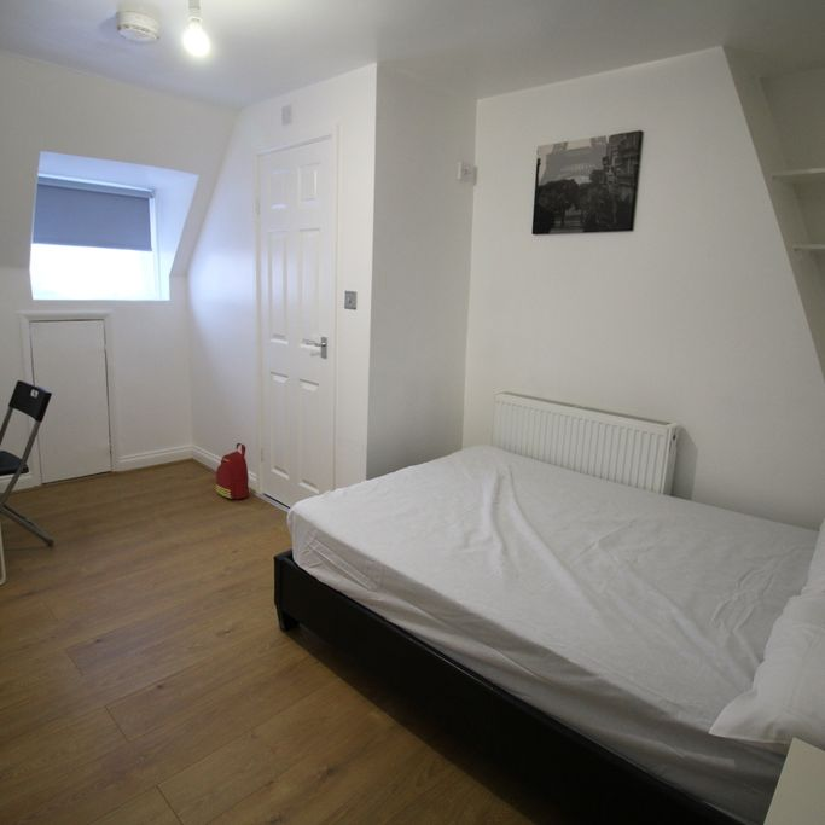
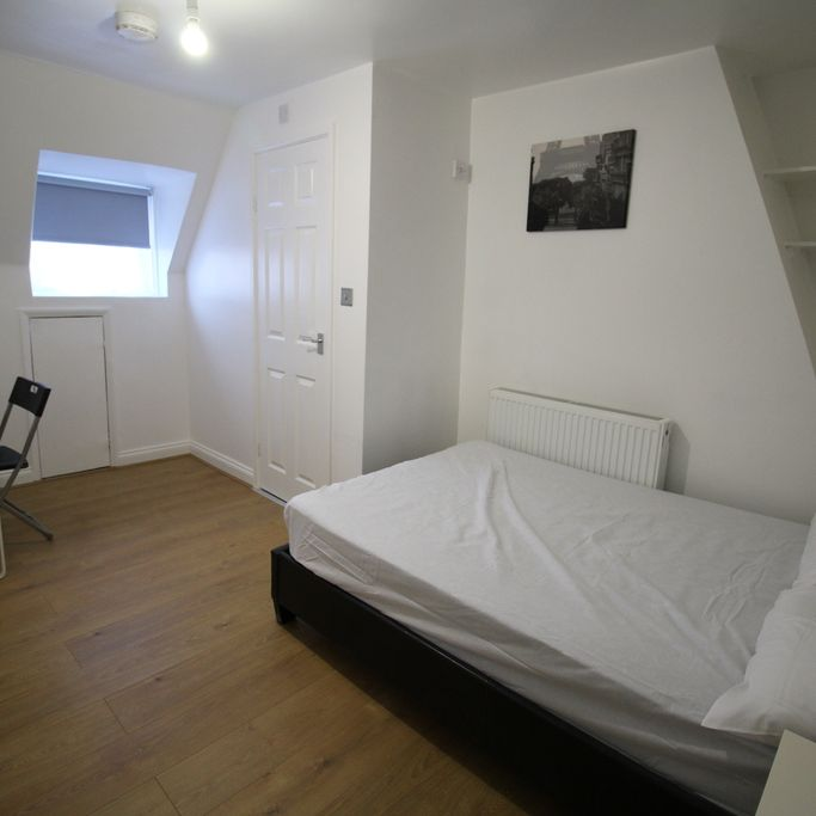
- backpack (232, 470)
